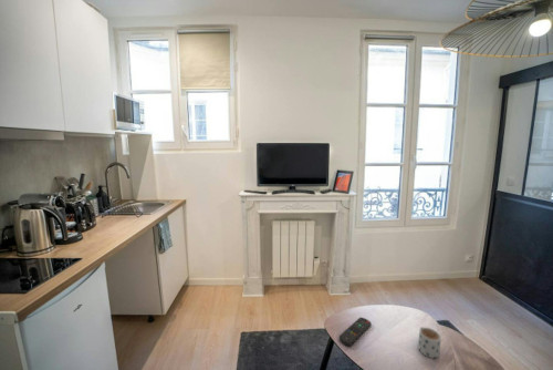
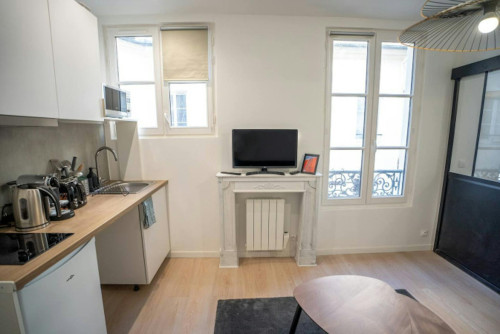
- remote control (355, 330)
- mug (427, 339)
